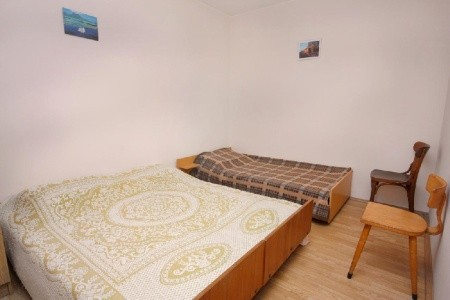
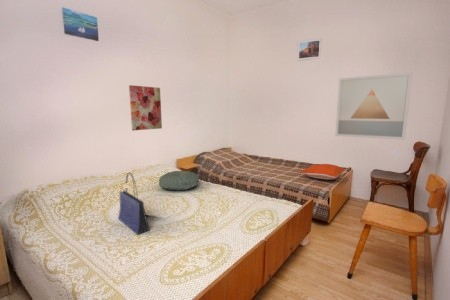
+ pillow (322, 171)
+ pillow (179, 179)
+ wall art (146, 108)
+ tote bag (130, 198)
+ wall art (370, 107)
